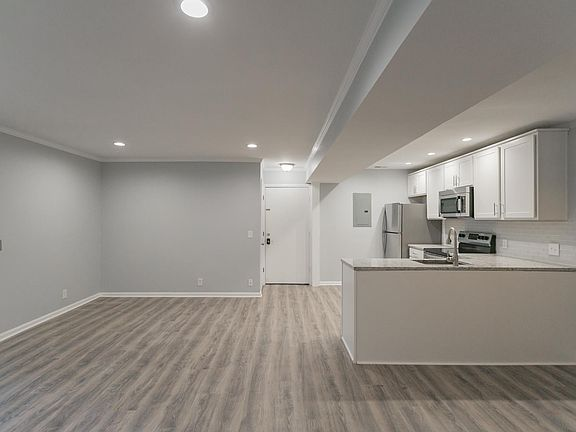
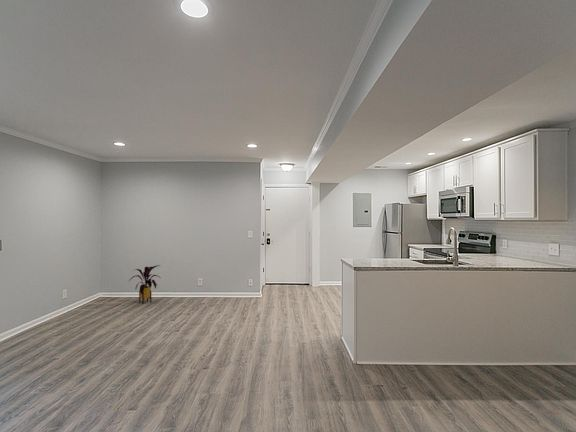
+ house plant (145, 283)
